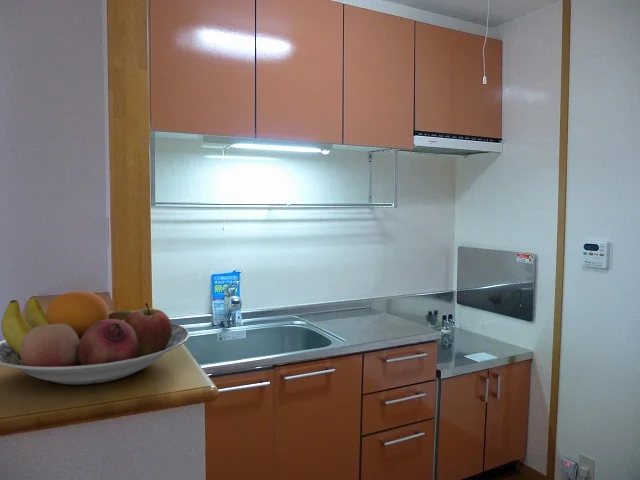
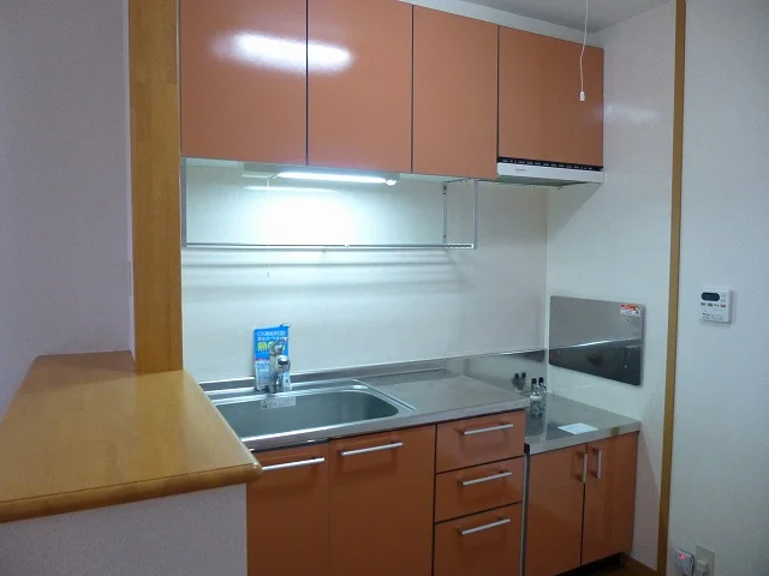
- fruit bowl (95, 331)
